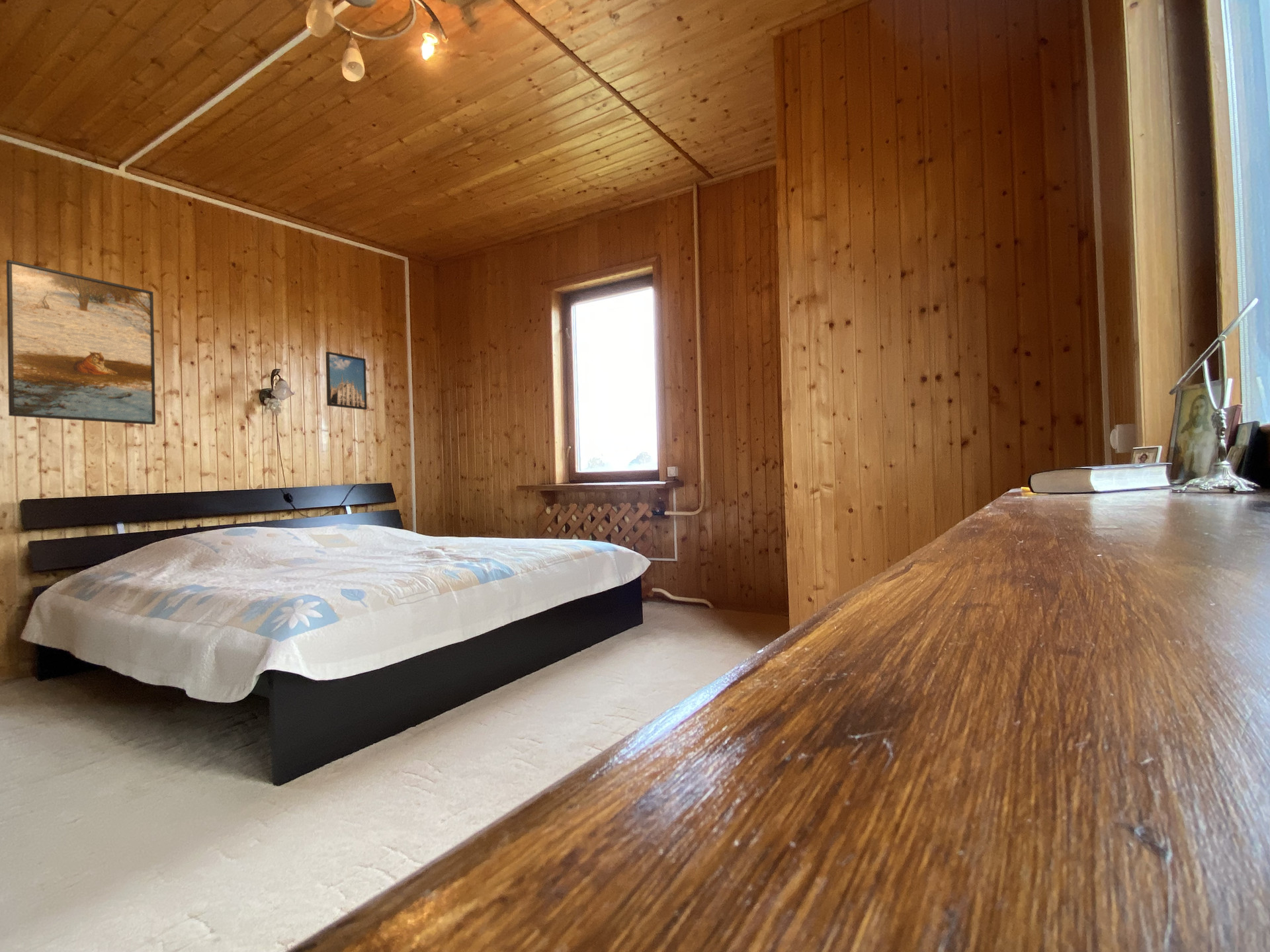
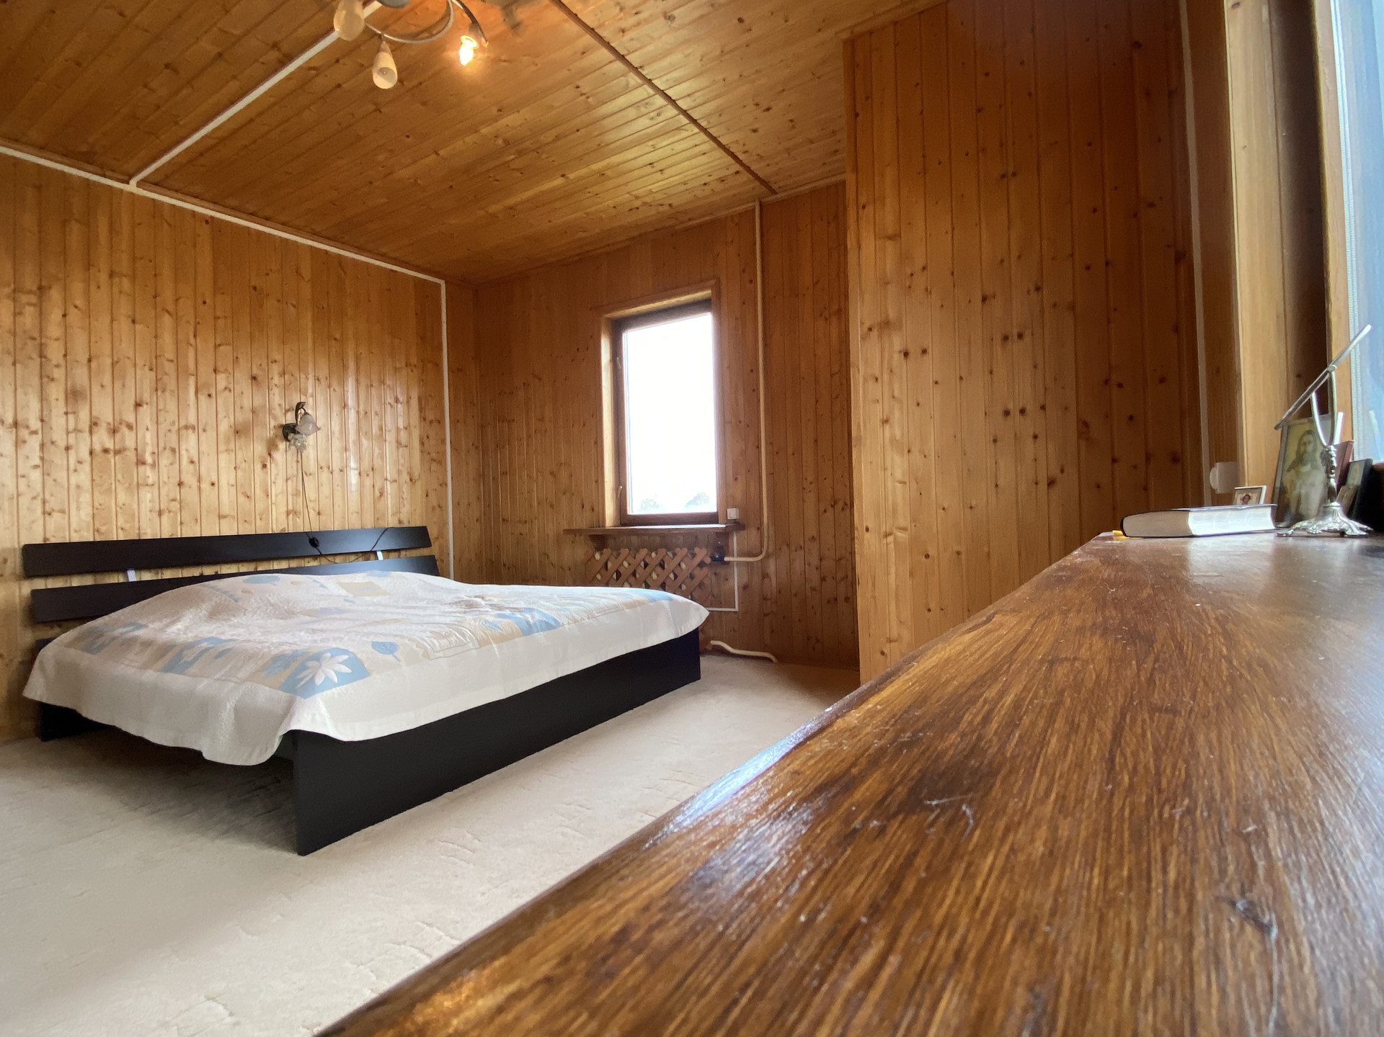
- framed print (87, 348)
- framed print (347, 381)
